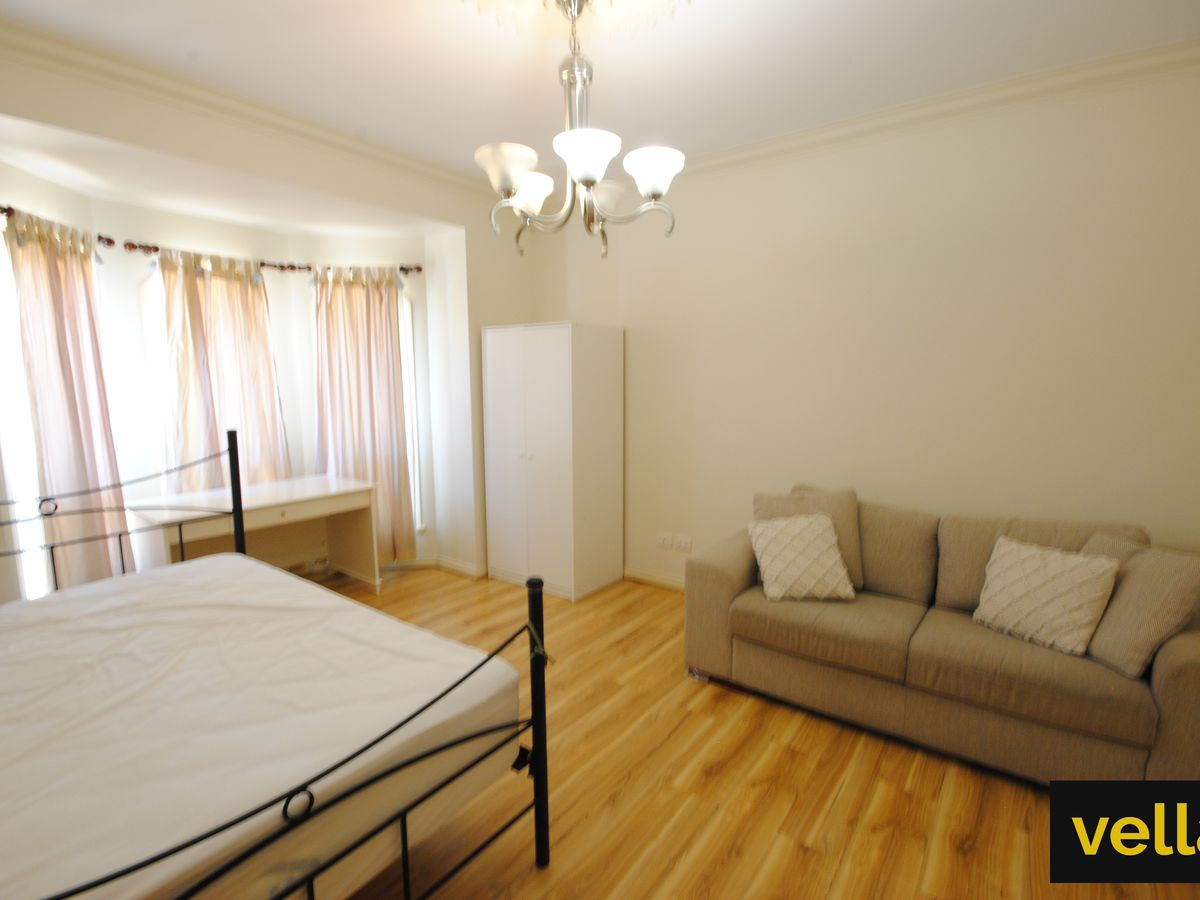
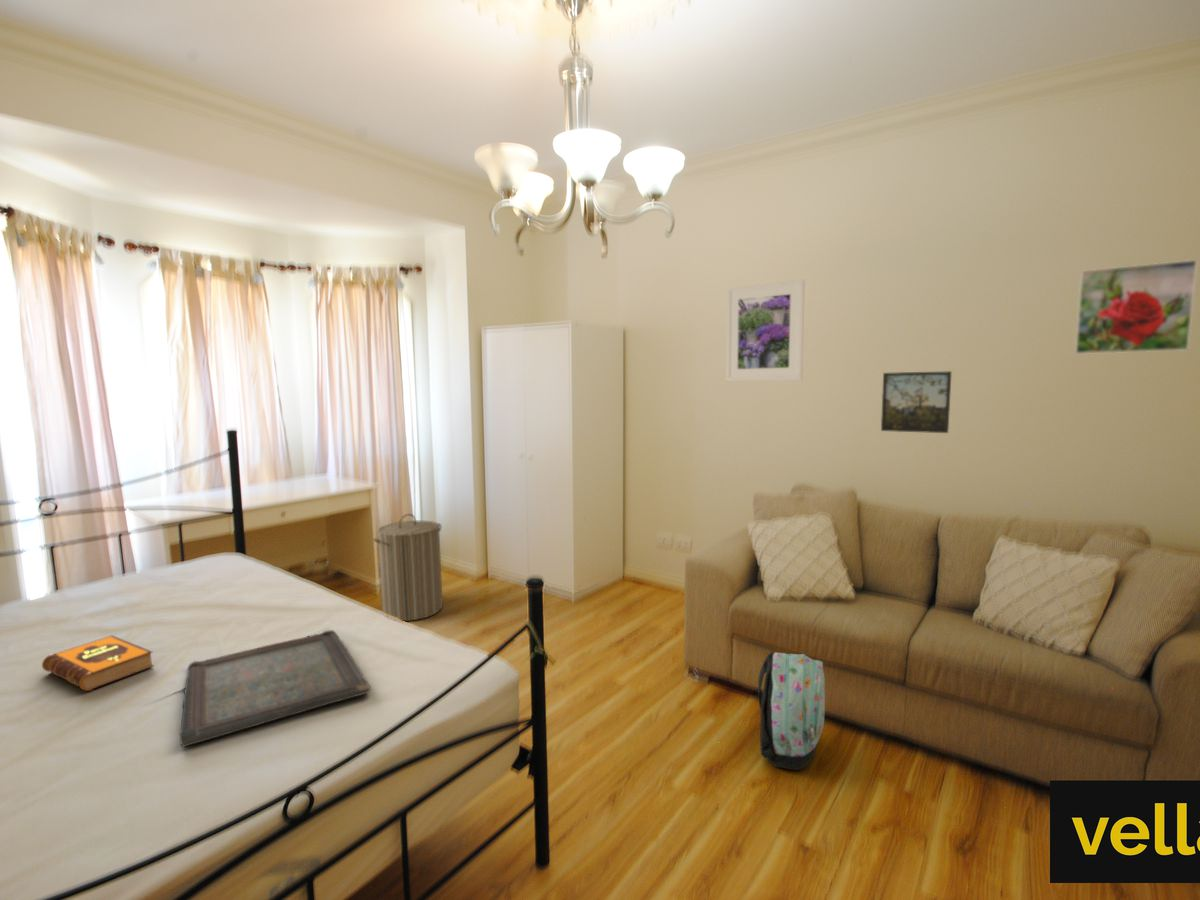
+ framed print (763, 332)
+ serving tray (275, 677)
+ hardback book (97, 662)
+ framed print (915, 402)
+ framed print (1132, 309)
+ backpack (791, 702)
+ laundry hamper (410, 562)
